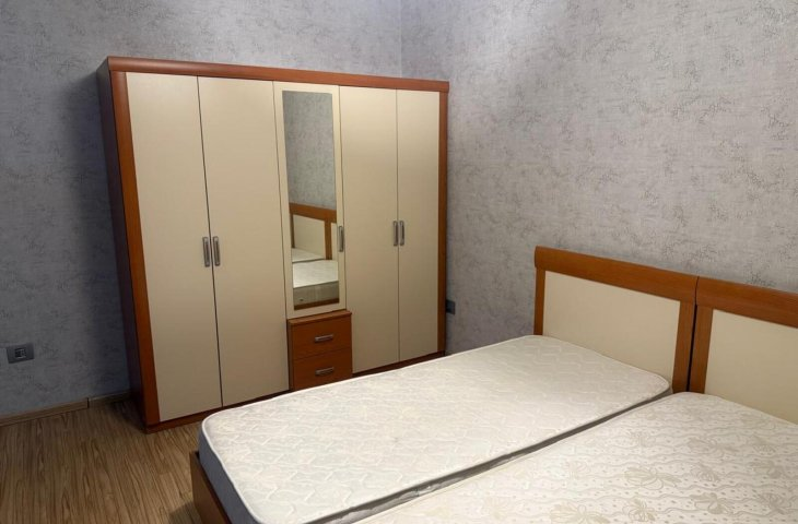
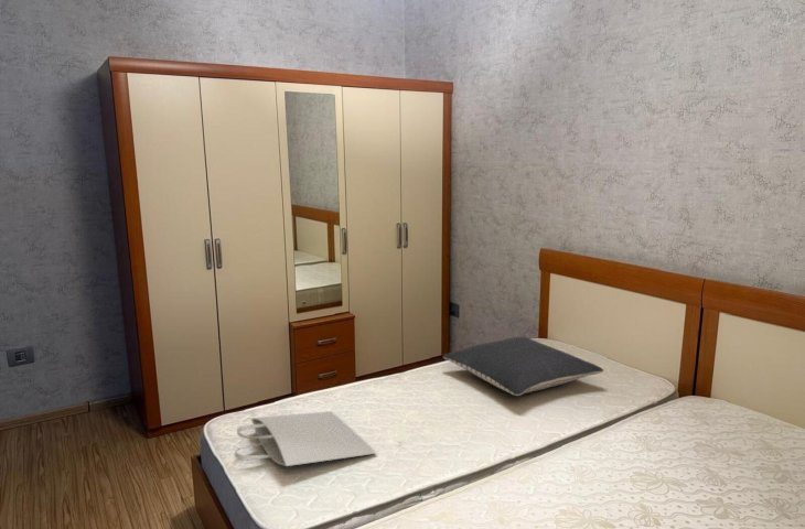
+ tote bag (297, 432)
+ pillow (519, 363)
